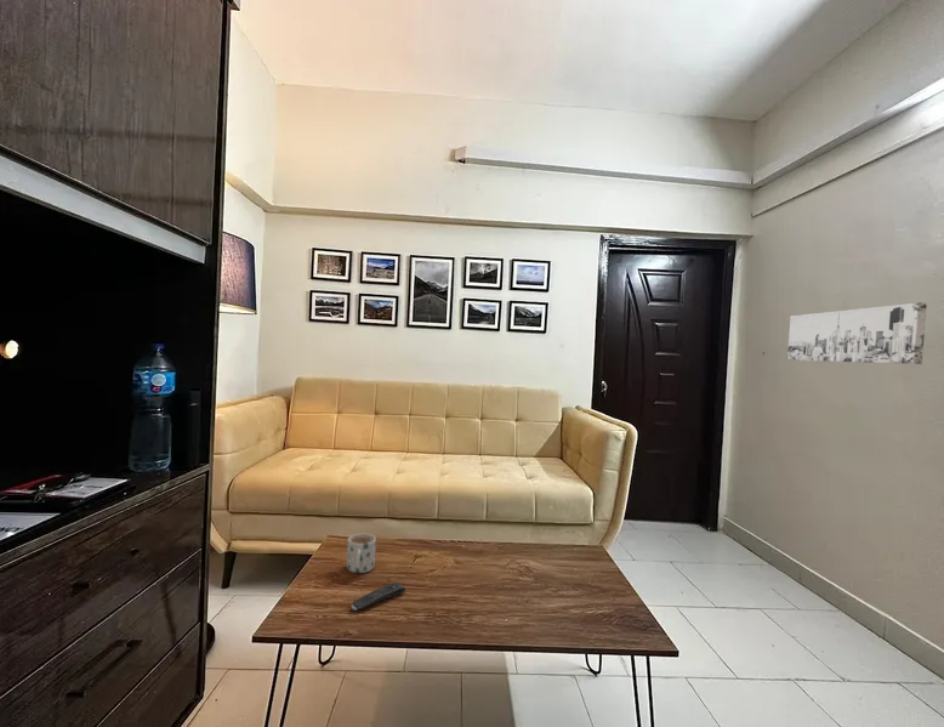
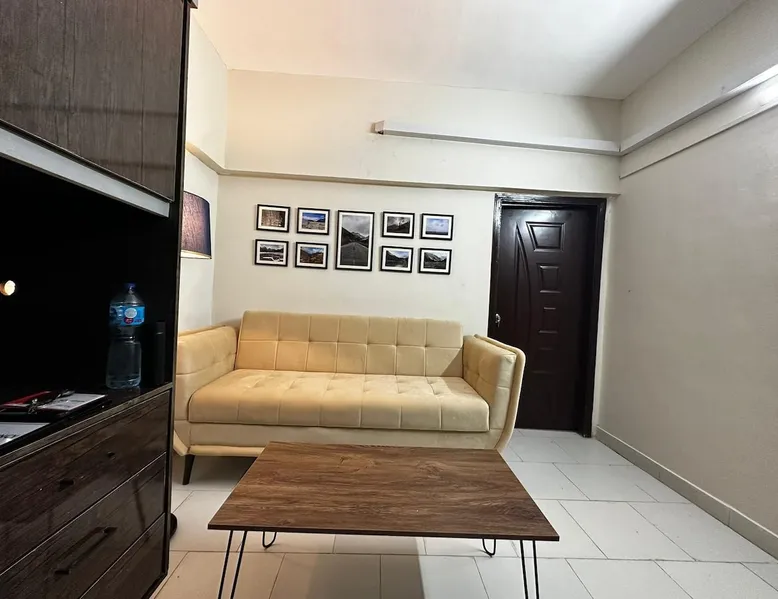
- remote control (377, 596)
- mug (360, 555)
- wall art (845, 336)
